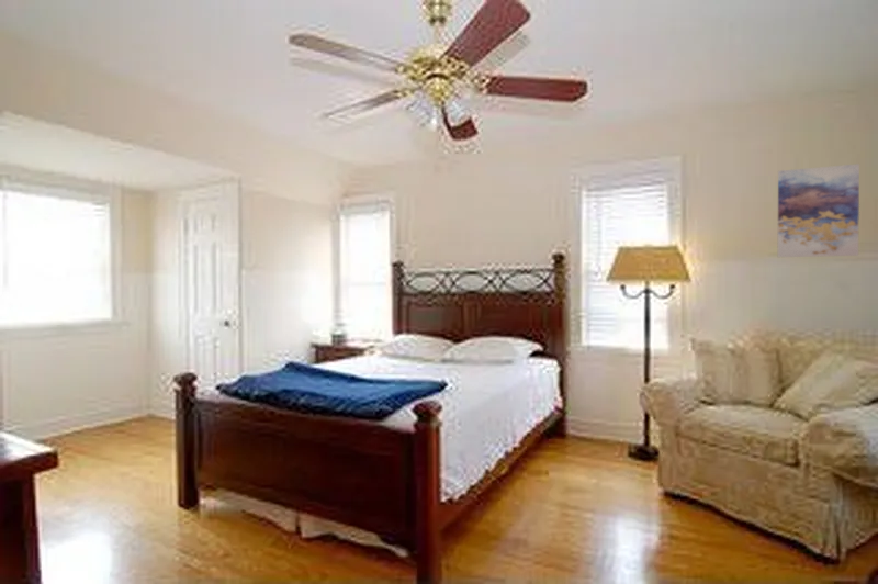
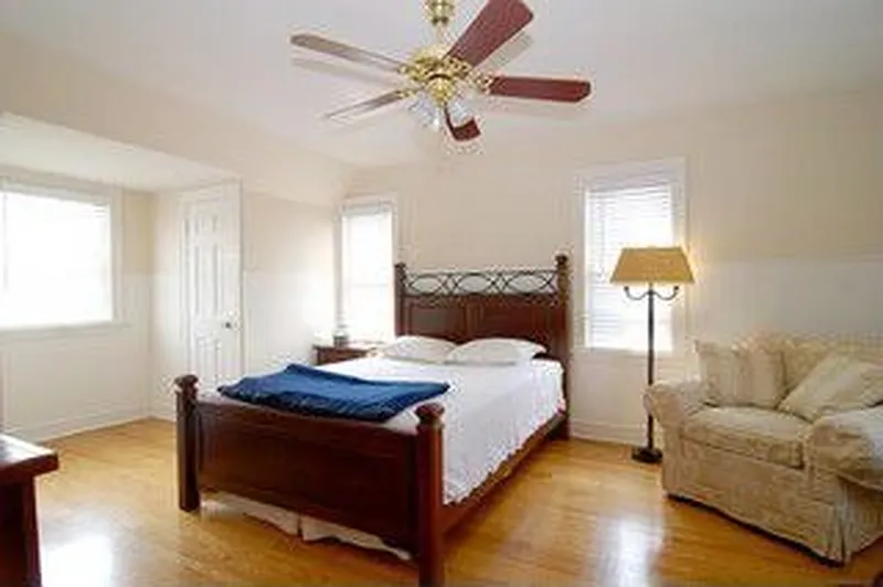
- wall art (817, 212)
